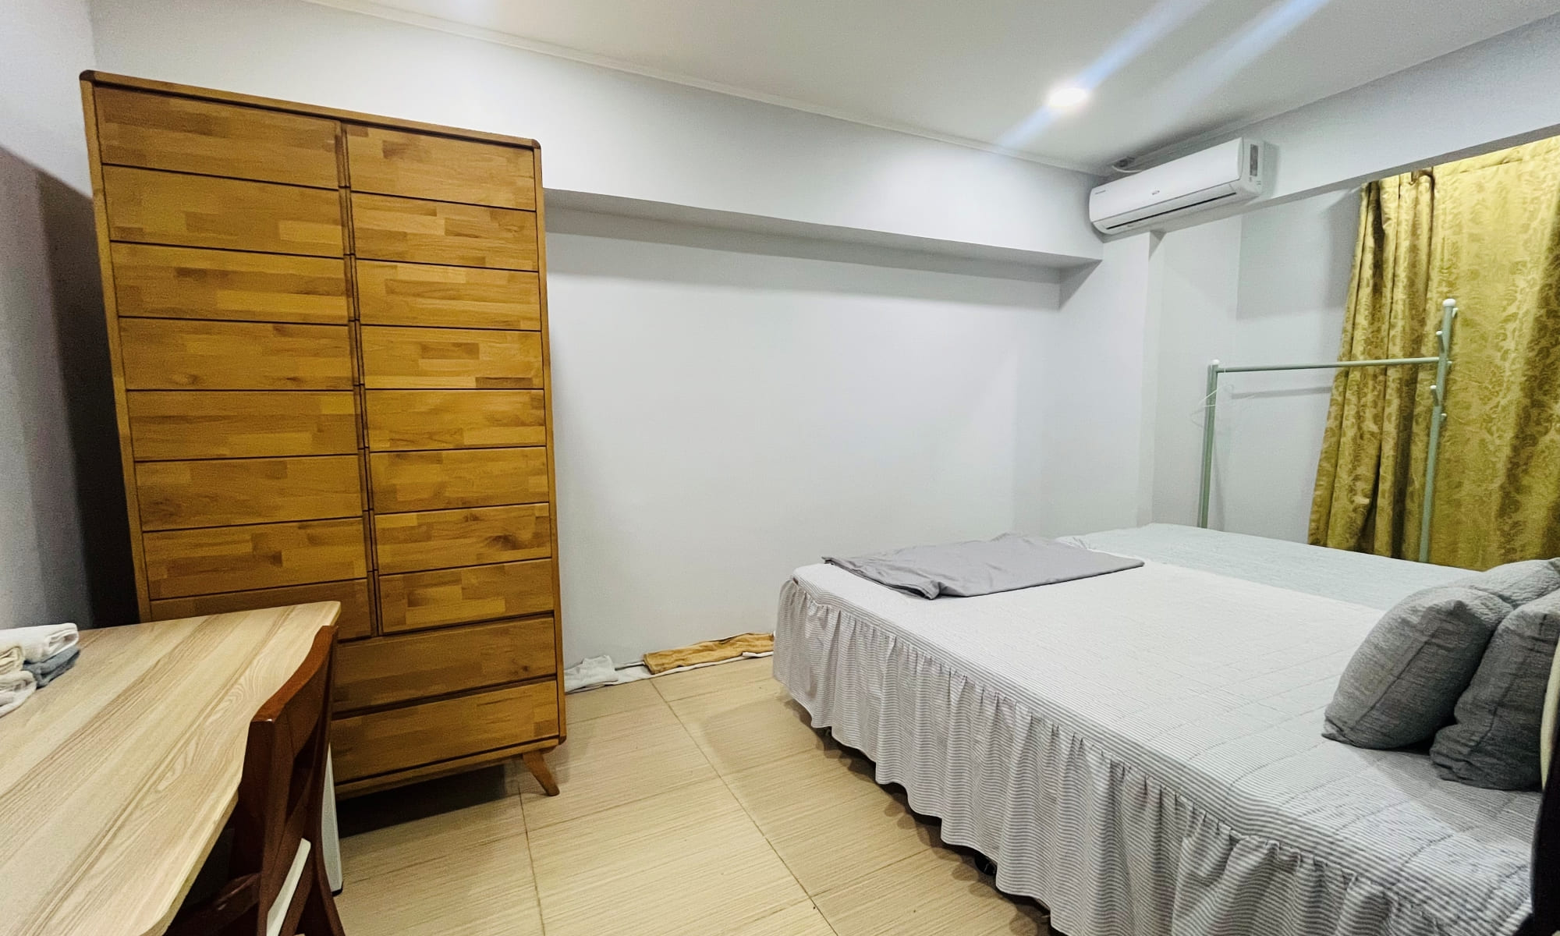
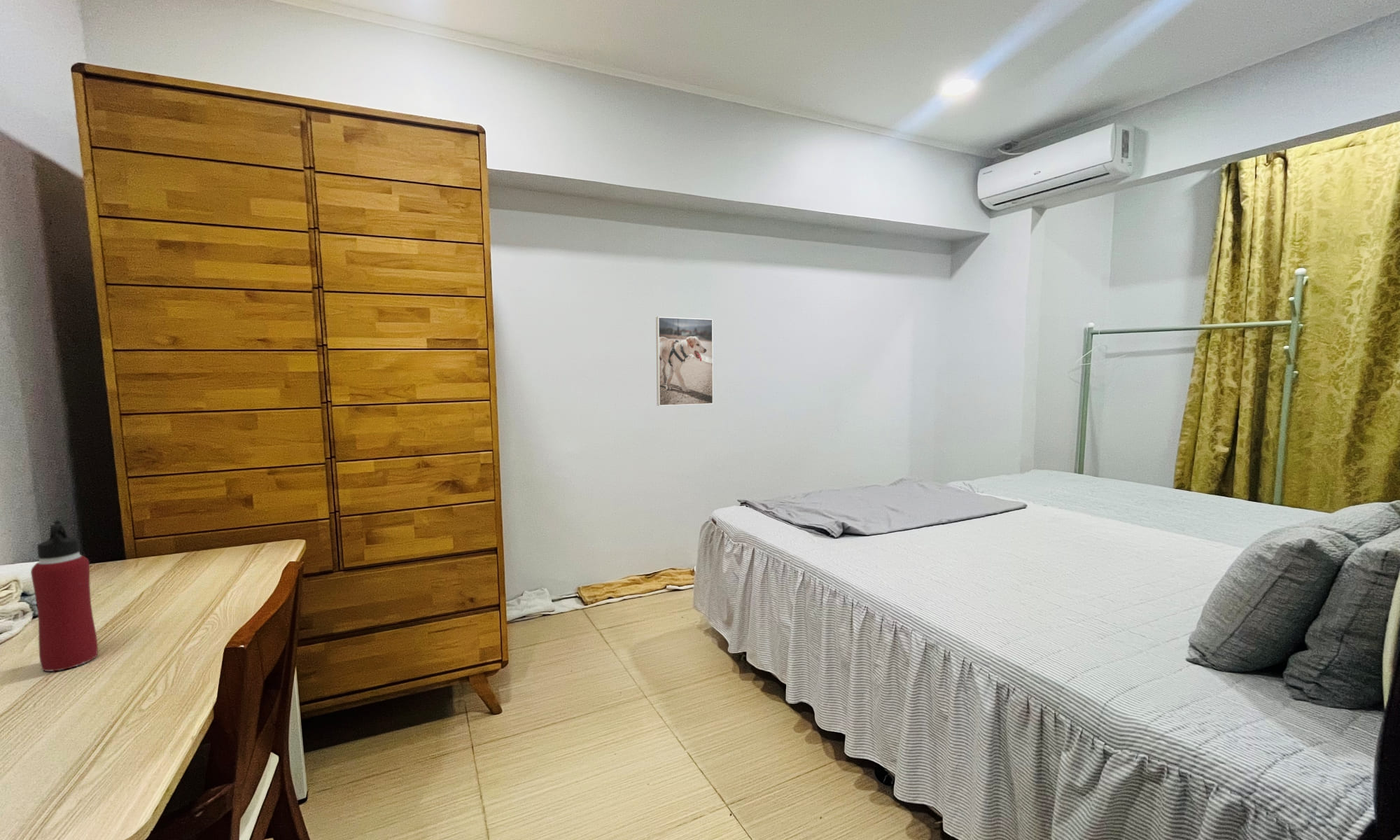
+ water bottle (63, 592)
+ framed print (685, 361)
